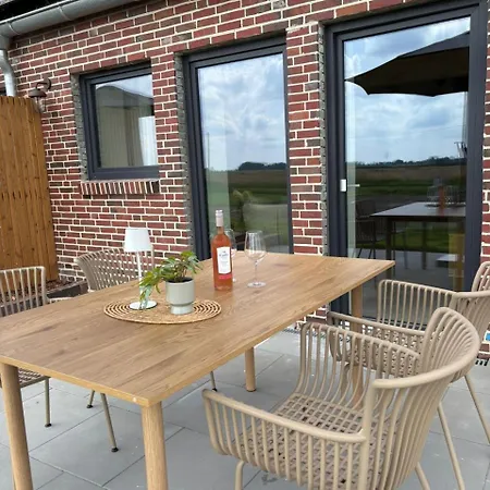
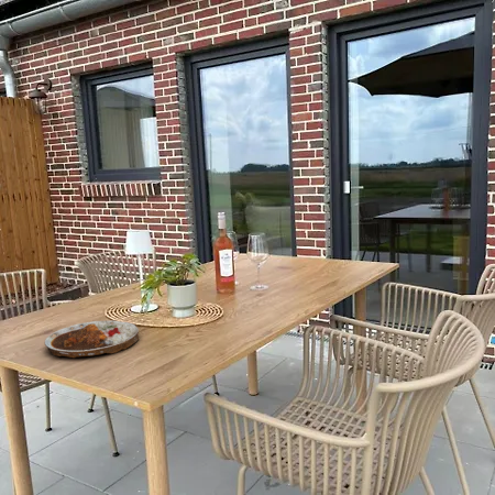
+ plate (92, 334)
